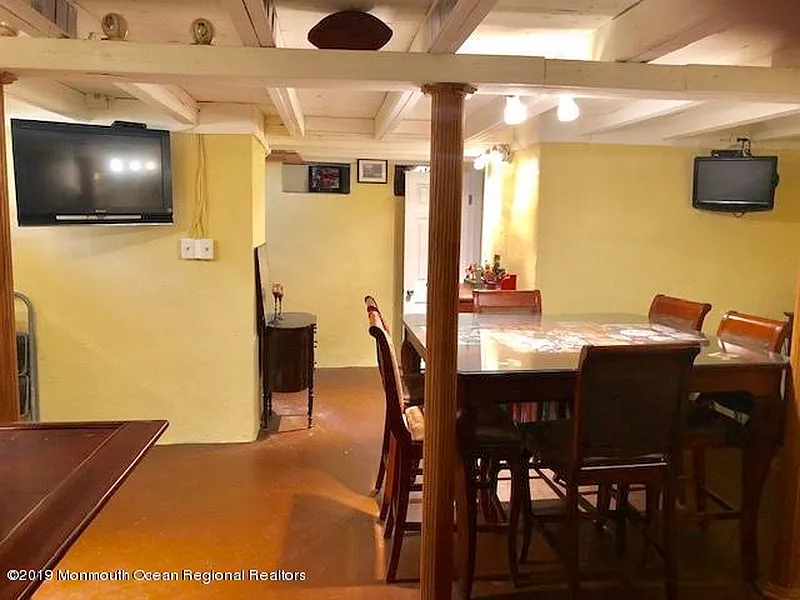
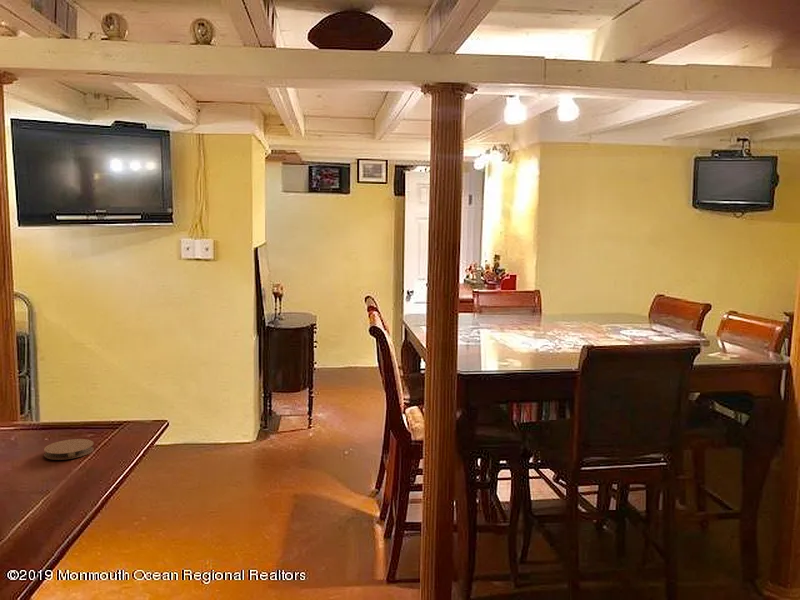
+ coaster (69, 448)
